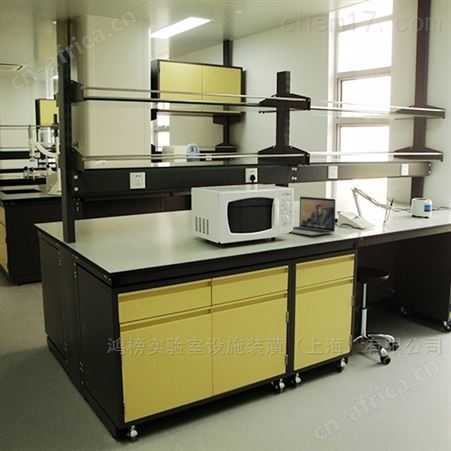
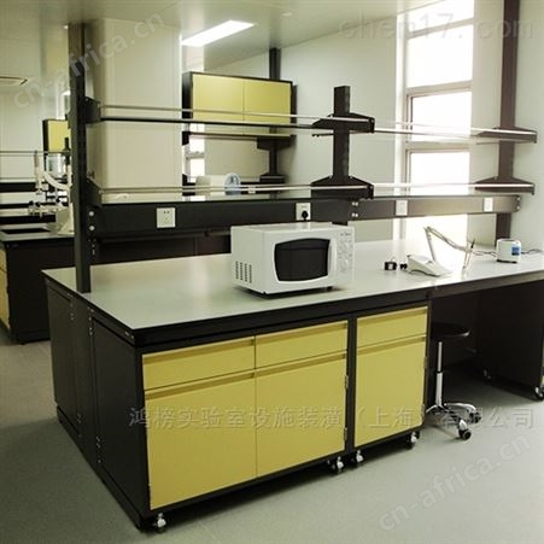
- laptop (305, 215)
